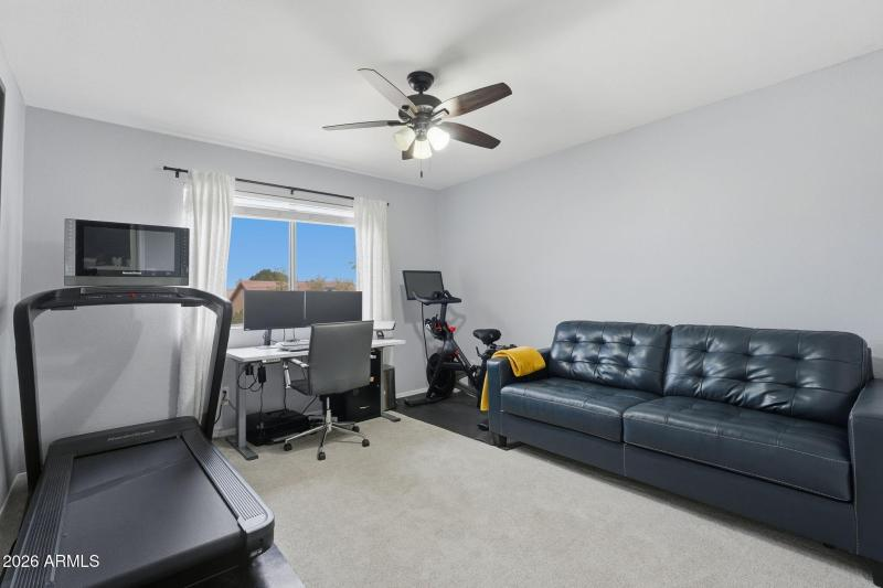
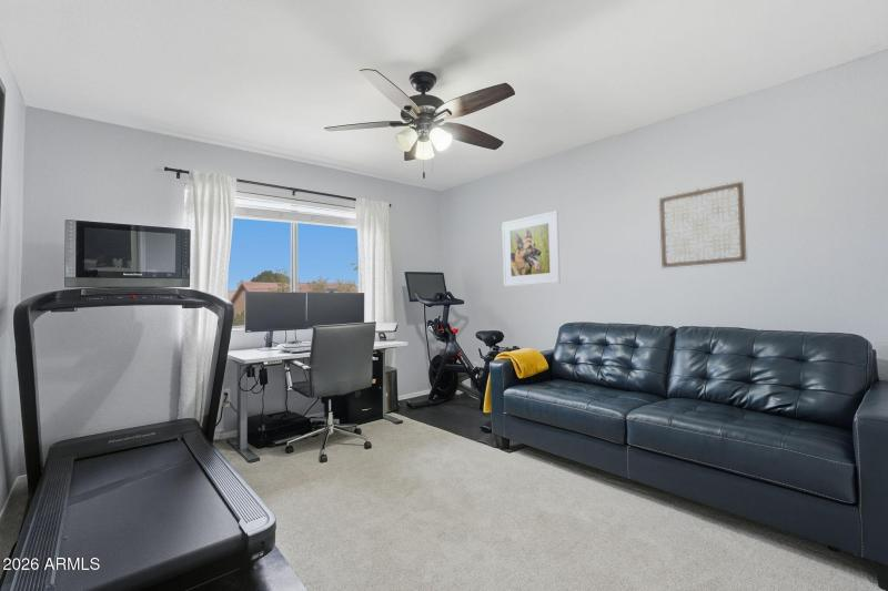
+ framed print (528, 251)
+ wall art (699, 225)
